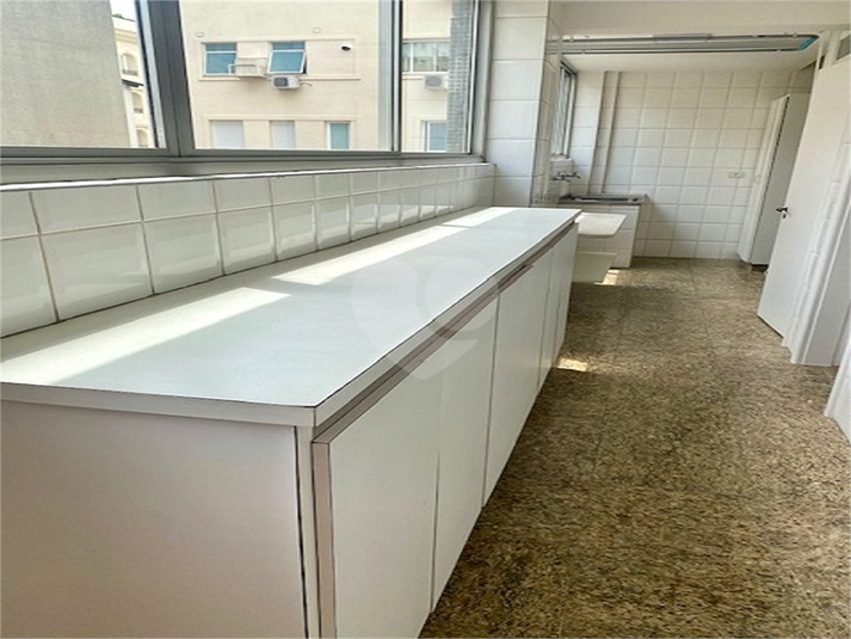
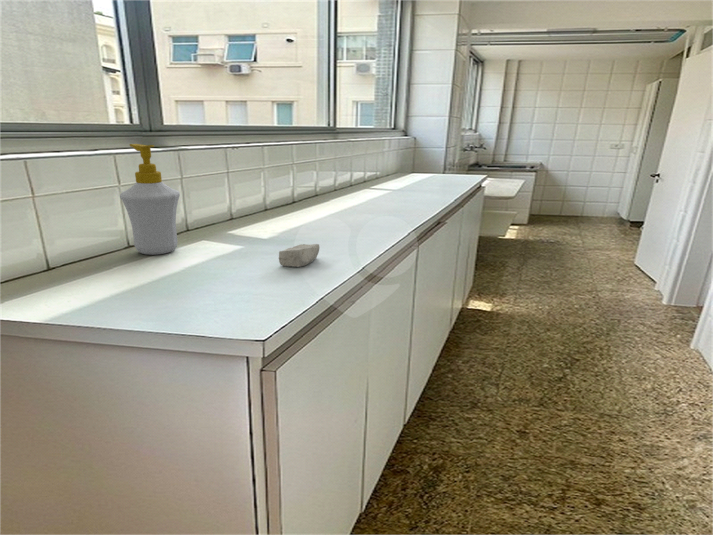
+ soap bar (301, 252)
+ soap bottle (151, 199)
